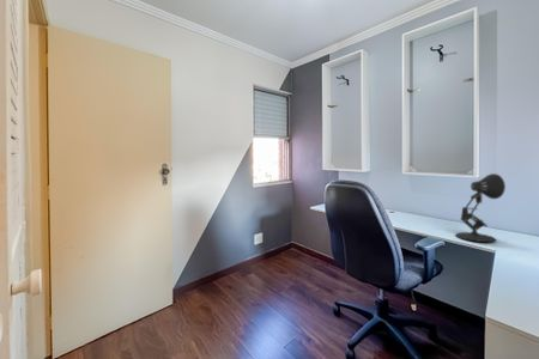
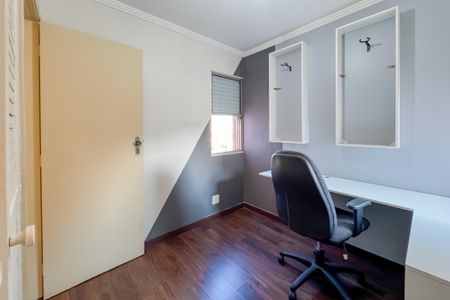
- desk lamp (476, 206)
